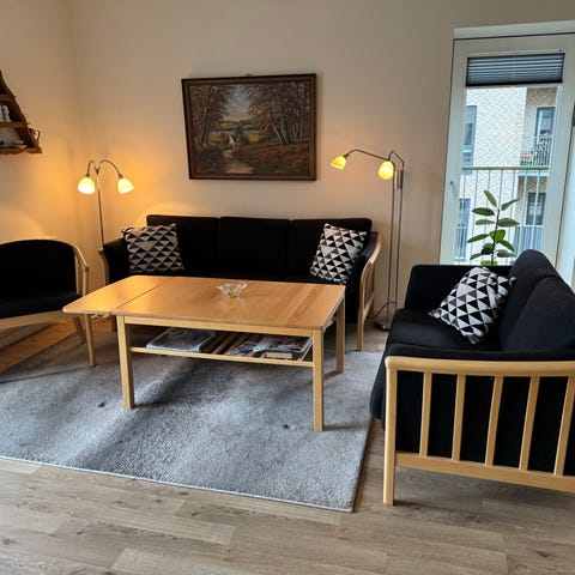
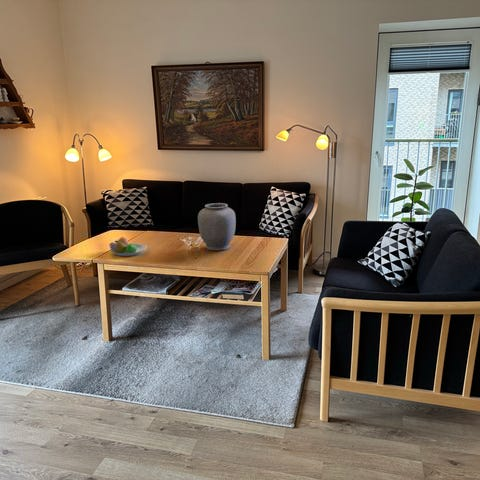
+ vase (217, 226)
+ fruit bowl (127, 245)
